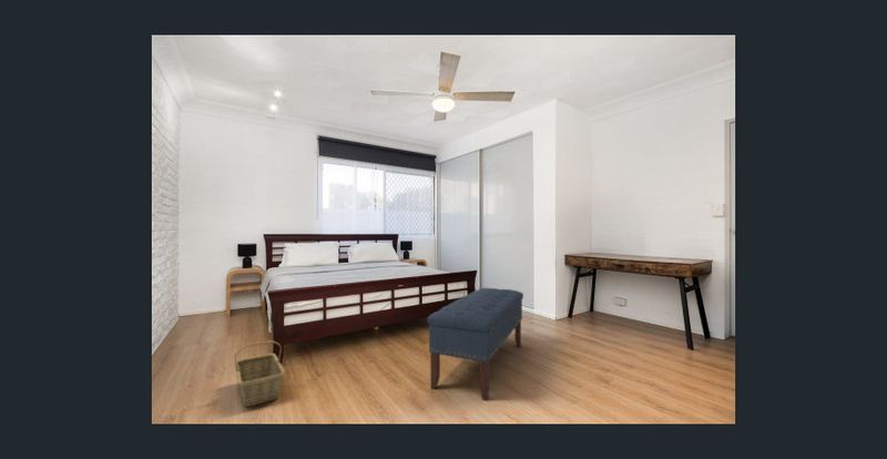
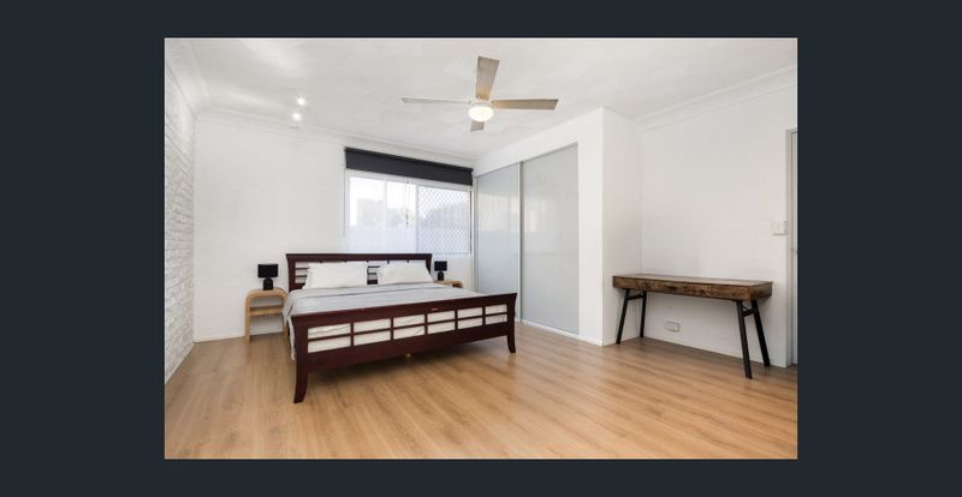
- bench (482, 330)
- basket (258, 367)
